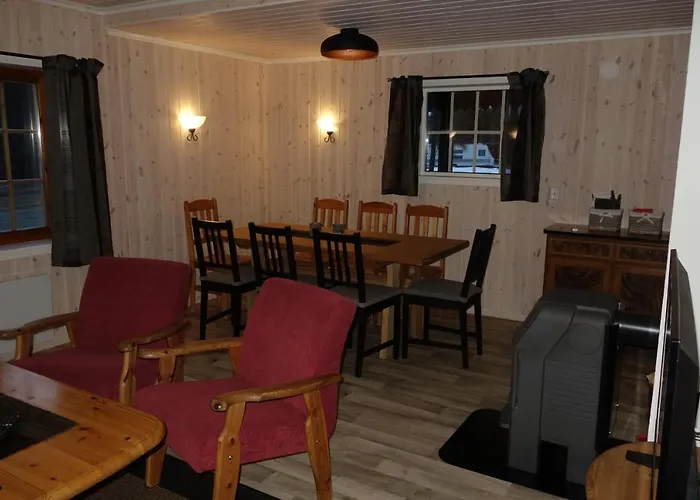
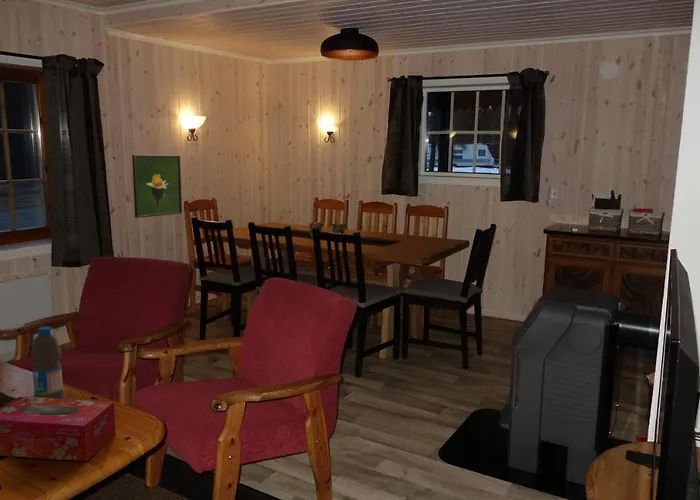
+ water bottle (46, 366)
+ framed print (158, 185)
+ tissue box (51, 427)
